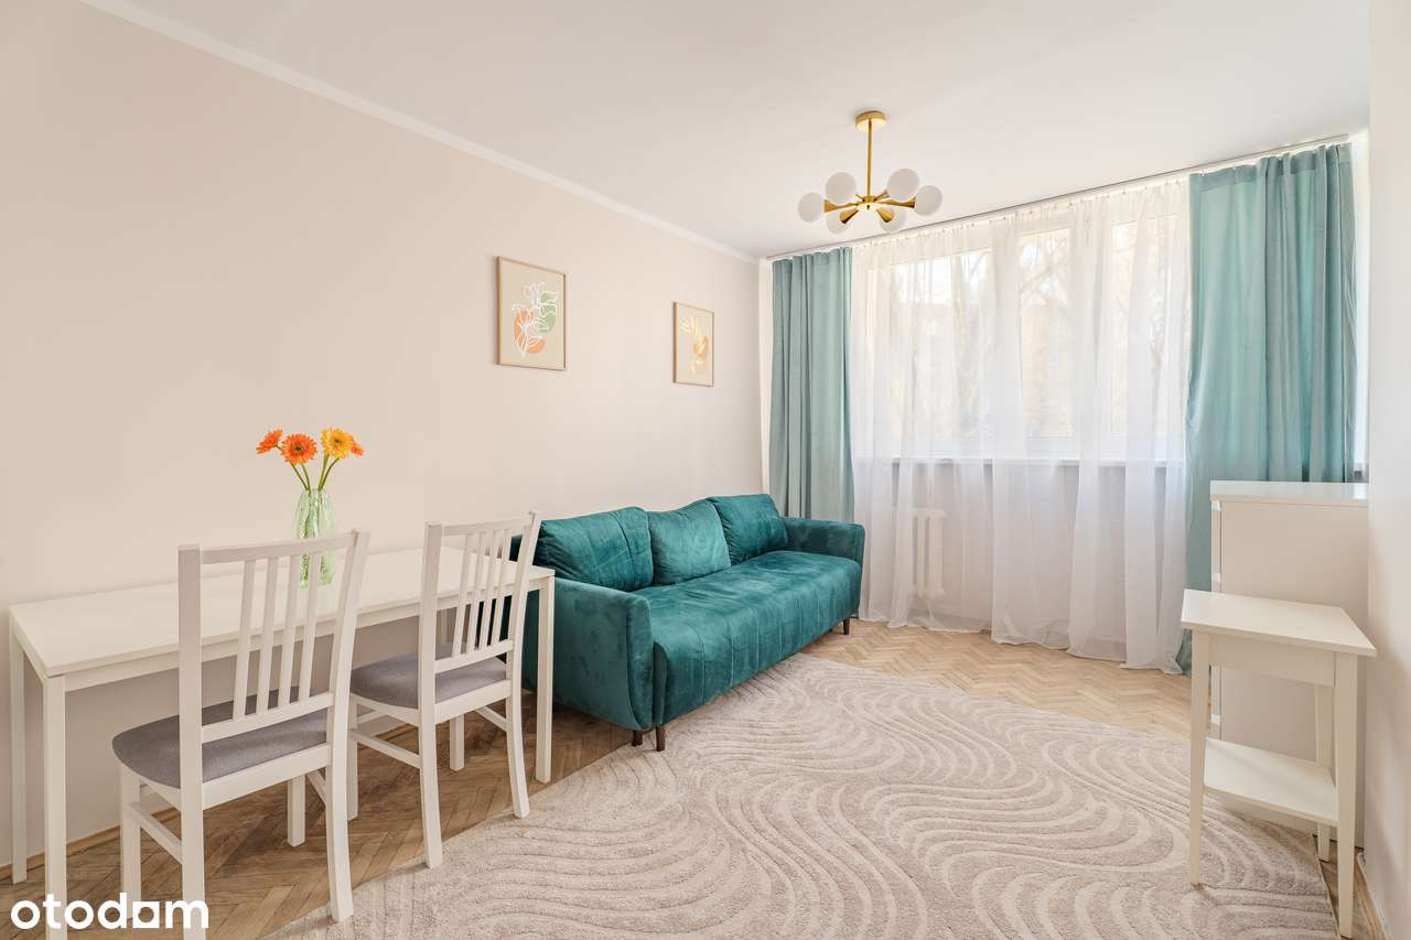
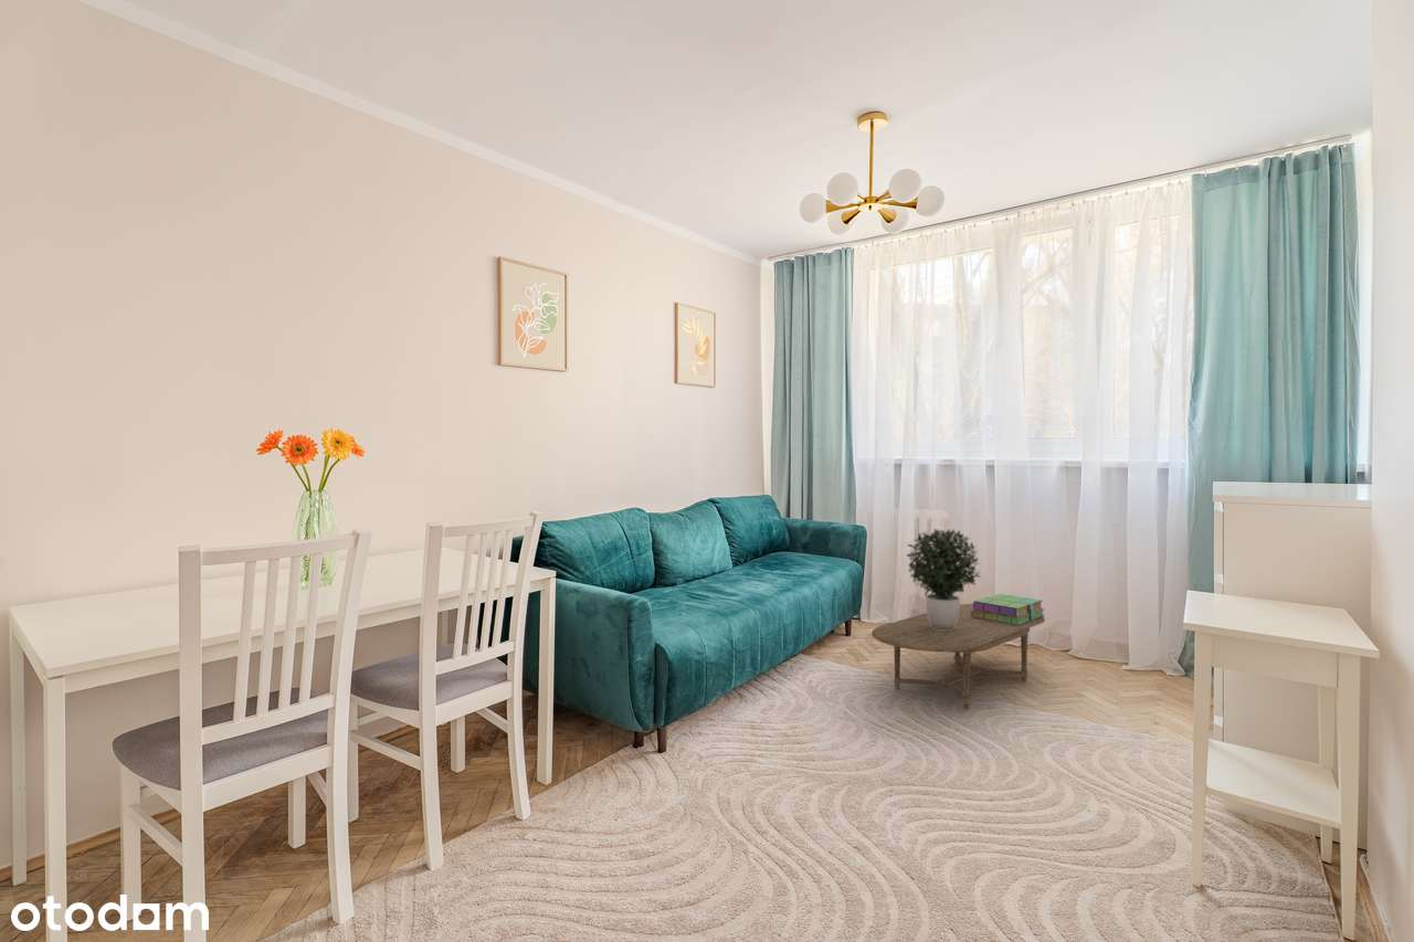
+ stack of books (1007, 607)
+ potted plant (943, 578)
+ coffee table (961, 652)
